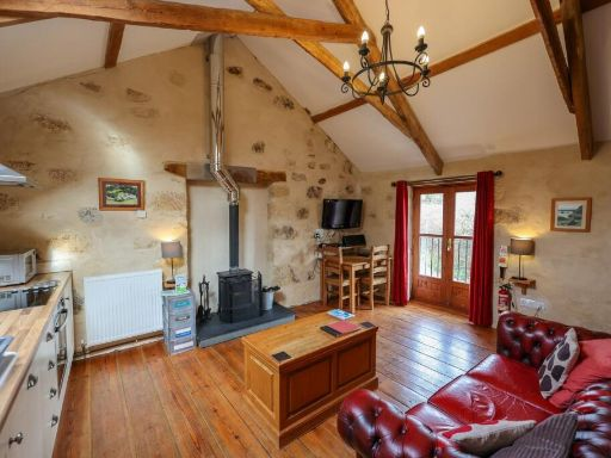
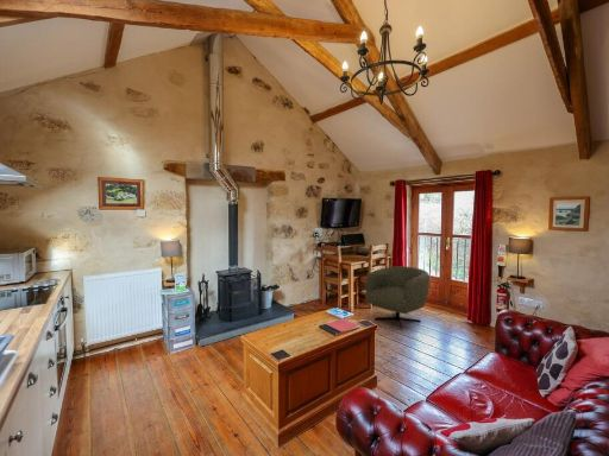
+ armchair (397, 294)
